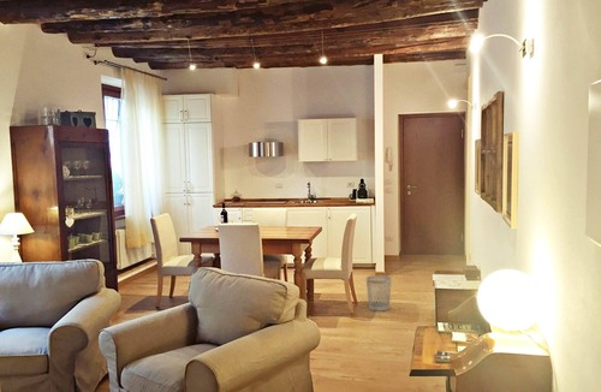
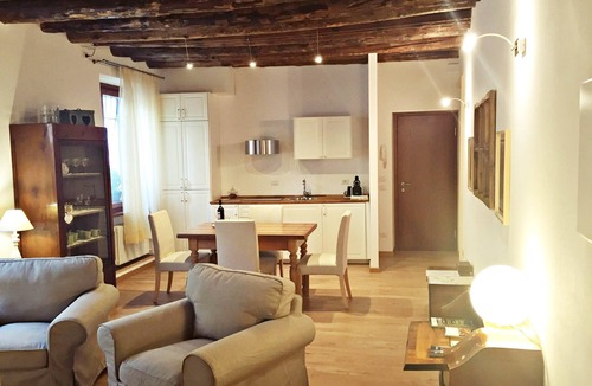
- wastebasket (379, 292)
